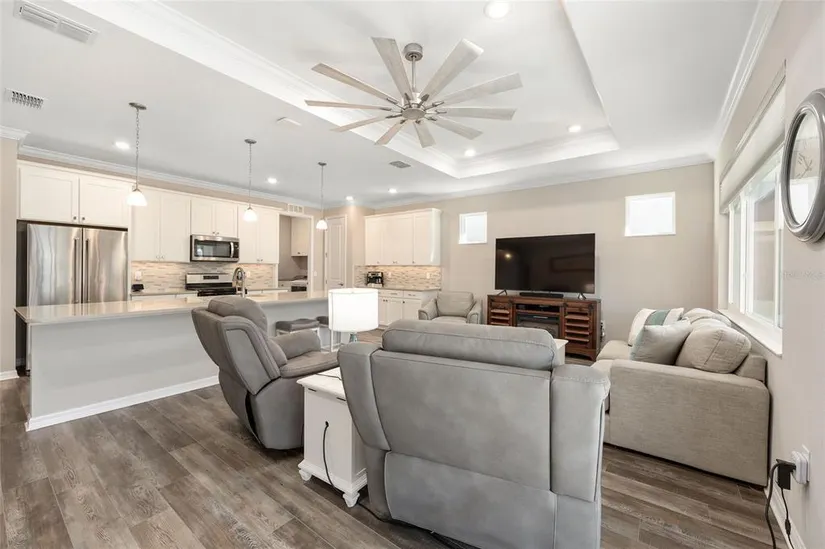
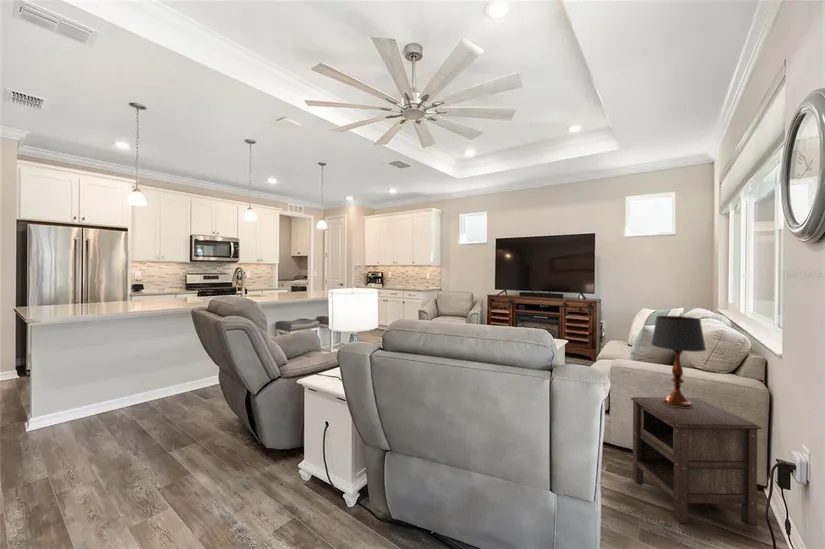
+ nightstand (688, 454)
+ table lamp (677, 360)
